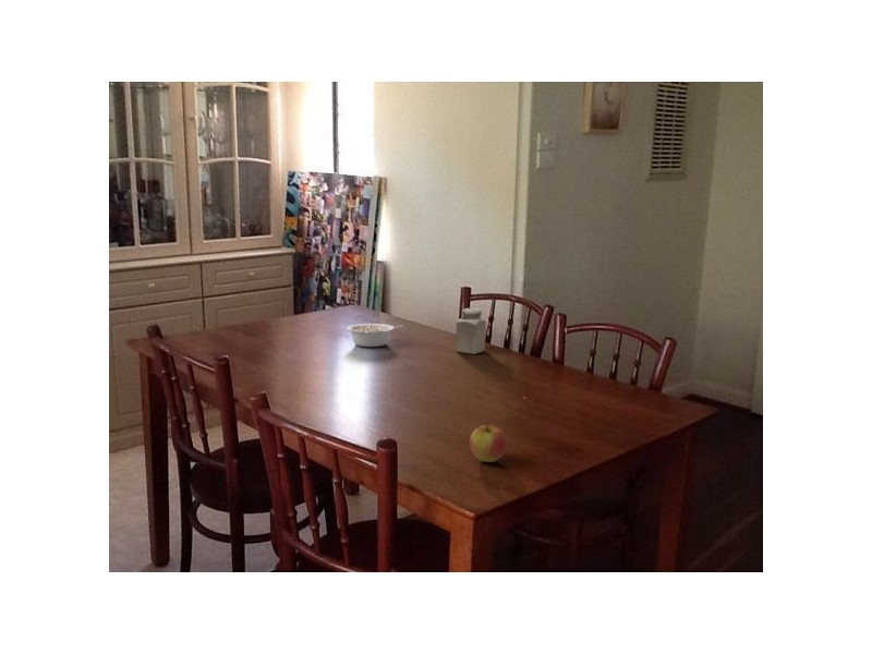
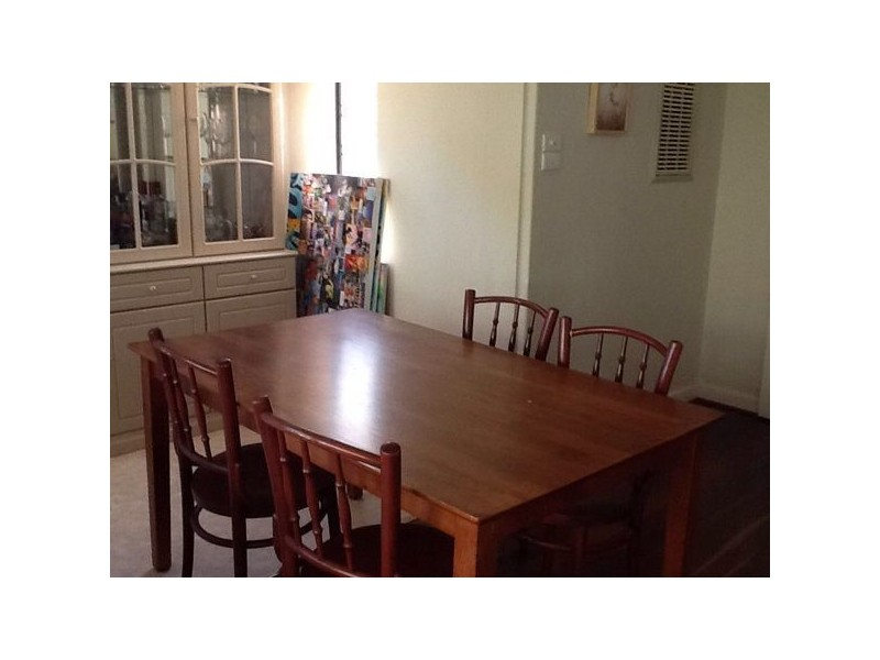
- salt shaker (471, 329)
- apple (488, 439)
- legume (372, 334)
